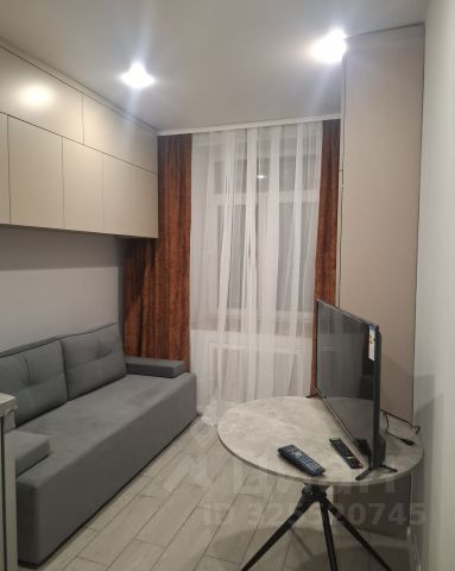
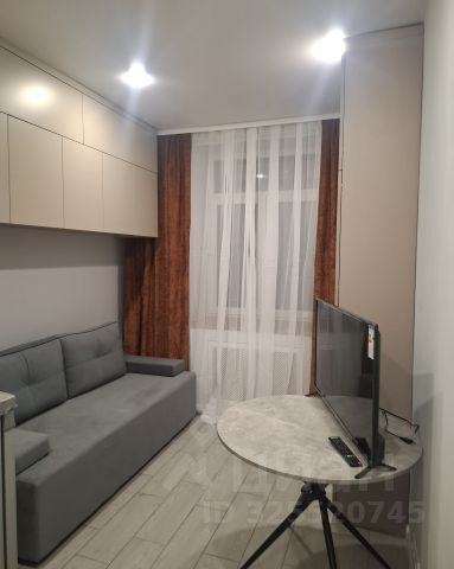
- remote control (299, 458)
